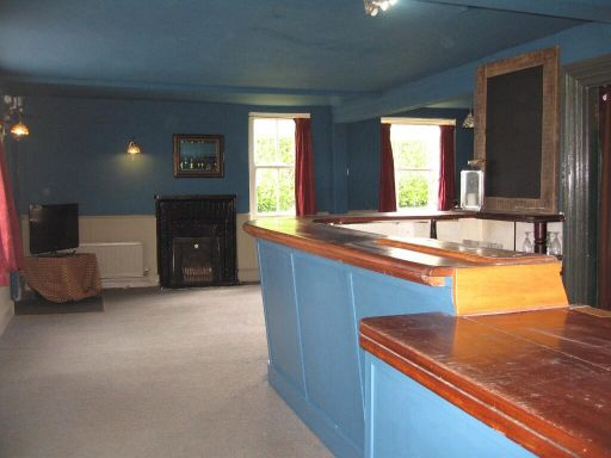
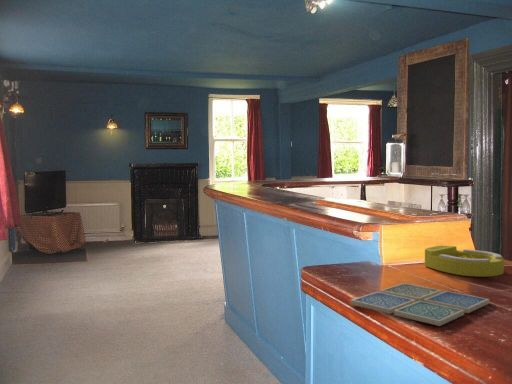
+ drink coaster (419, 301)
+ ashtray (464, 260)
